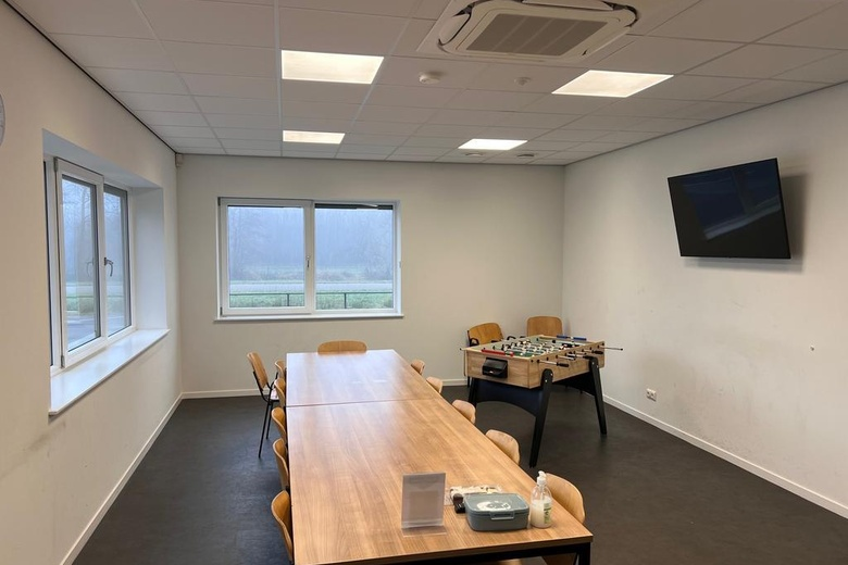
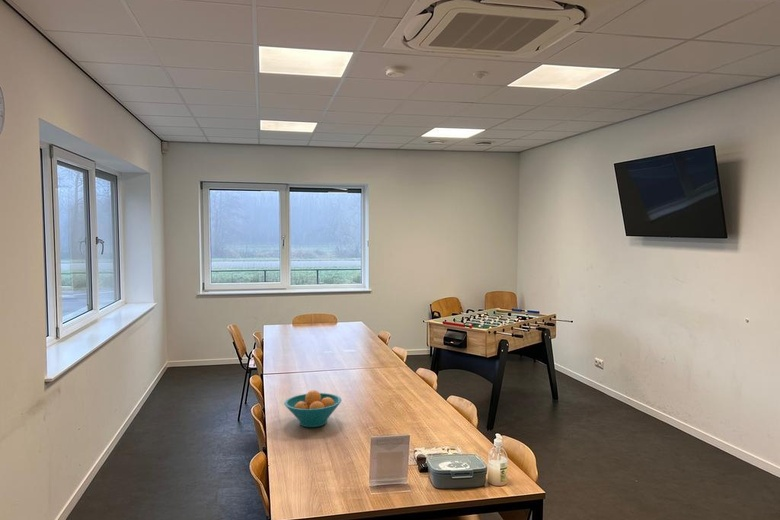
+ fruit bowl (313, 406)
